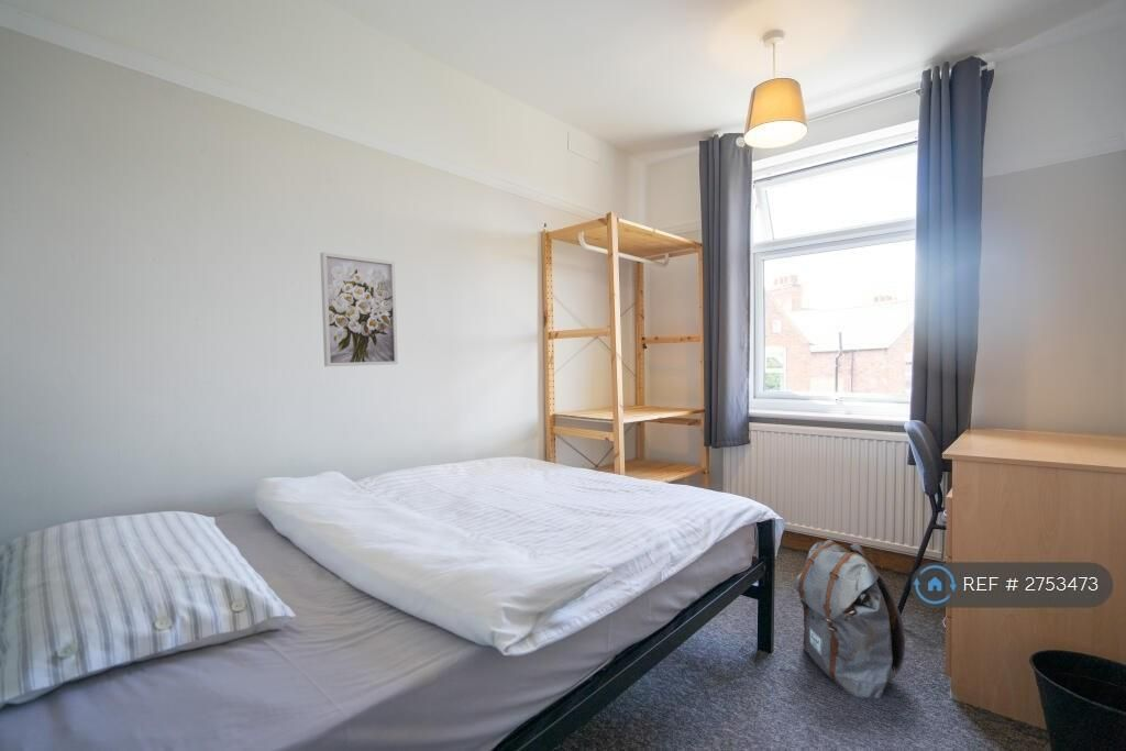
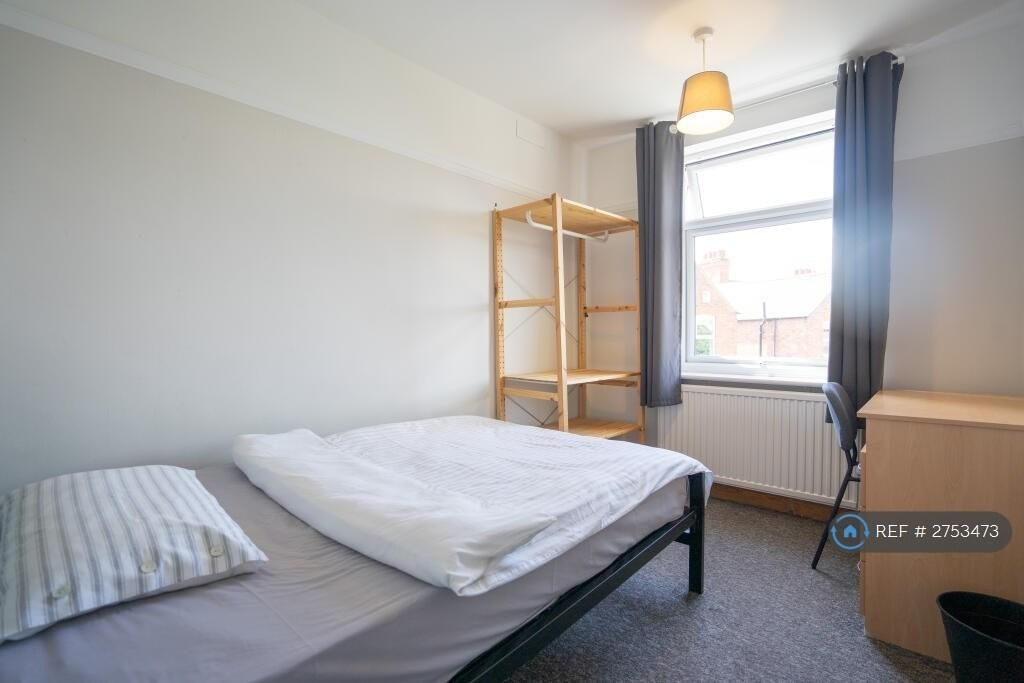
- wall art (361, 311)
- backpack (846, 605)
